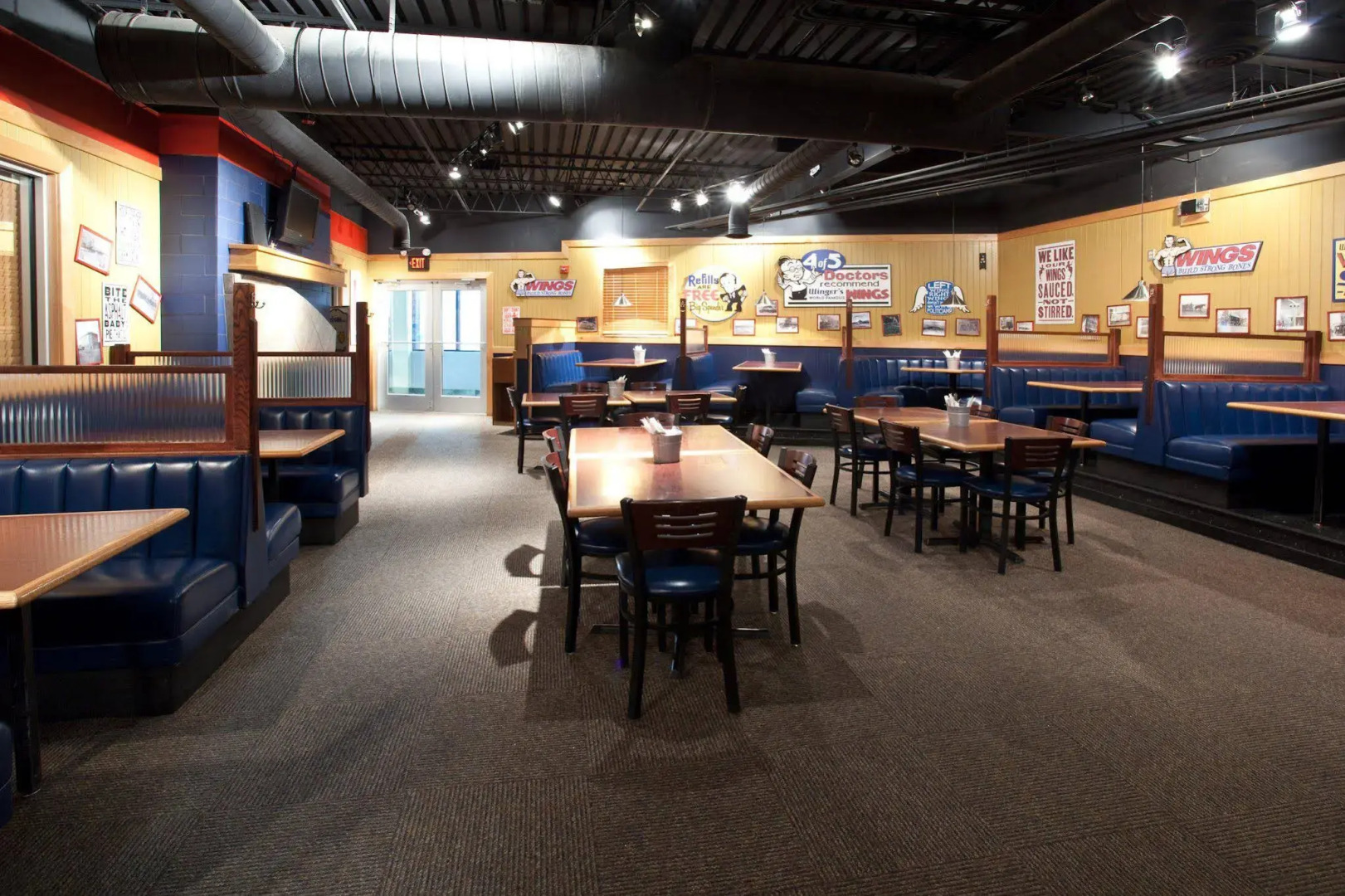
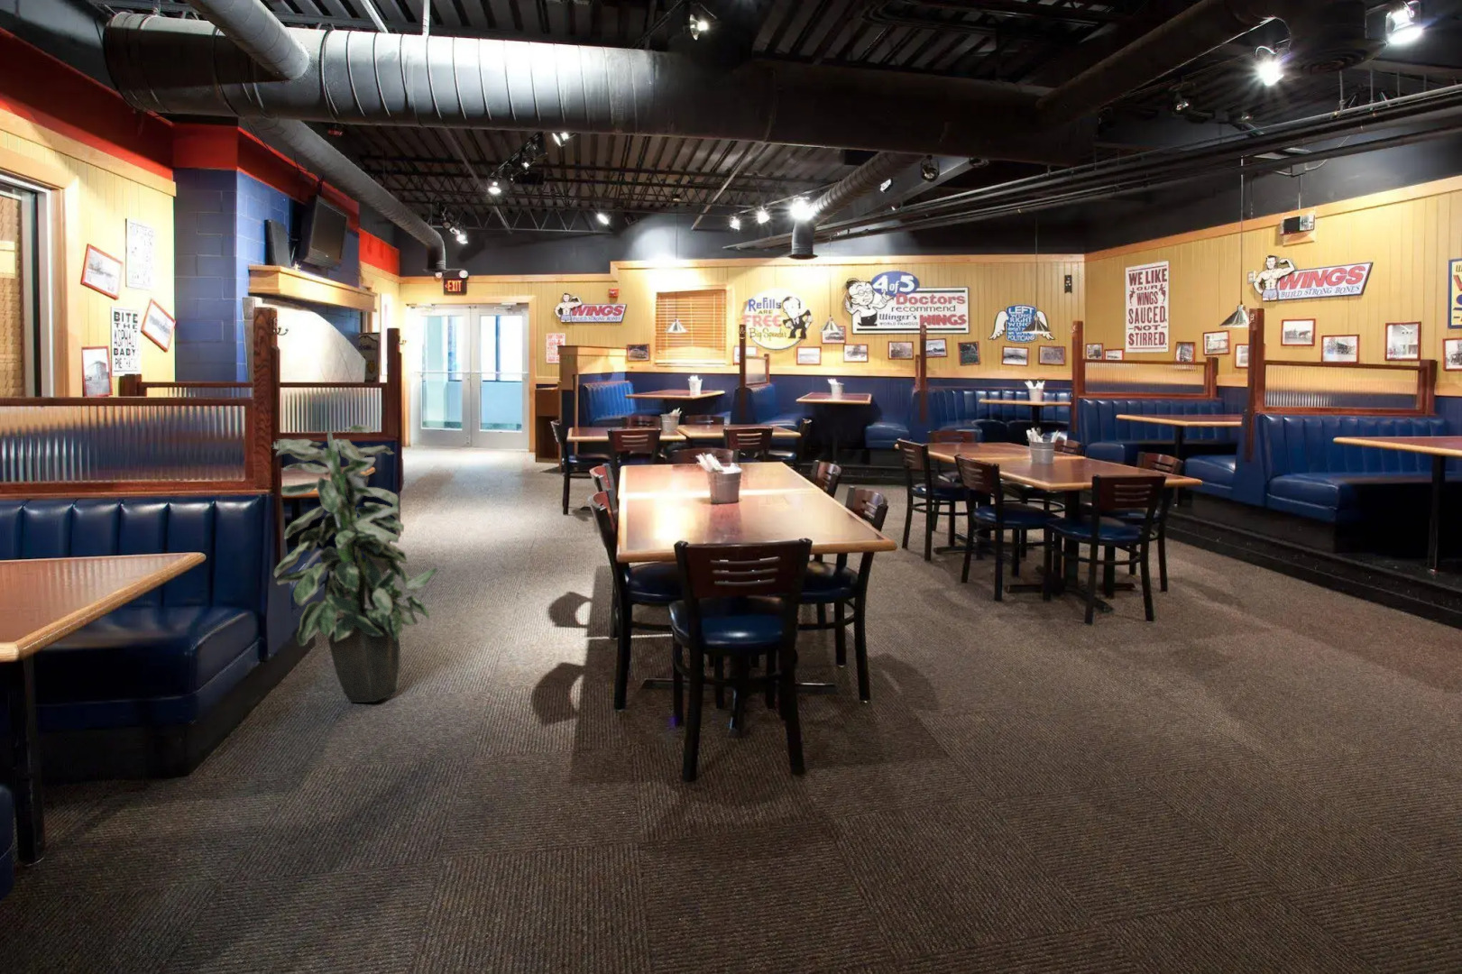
+ indoor plant (351, 564)
